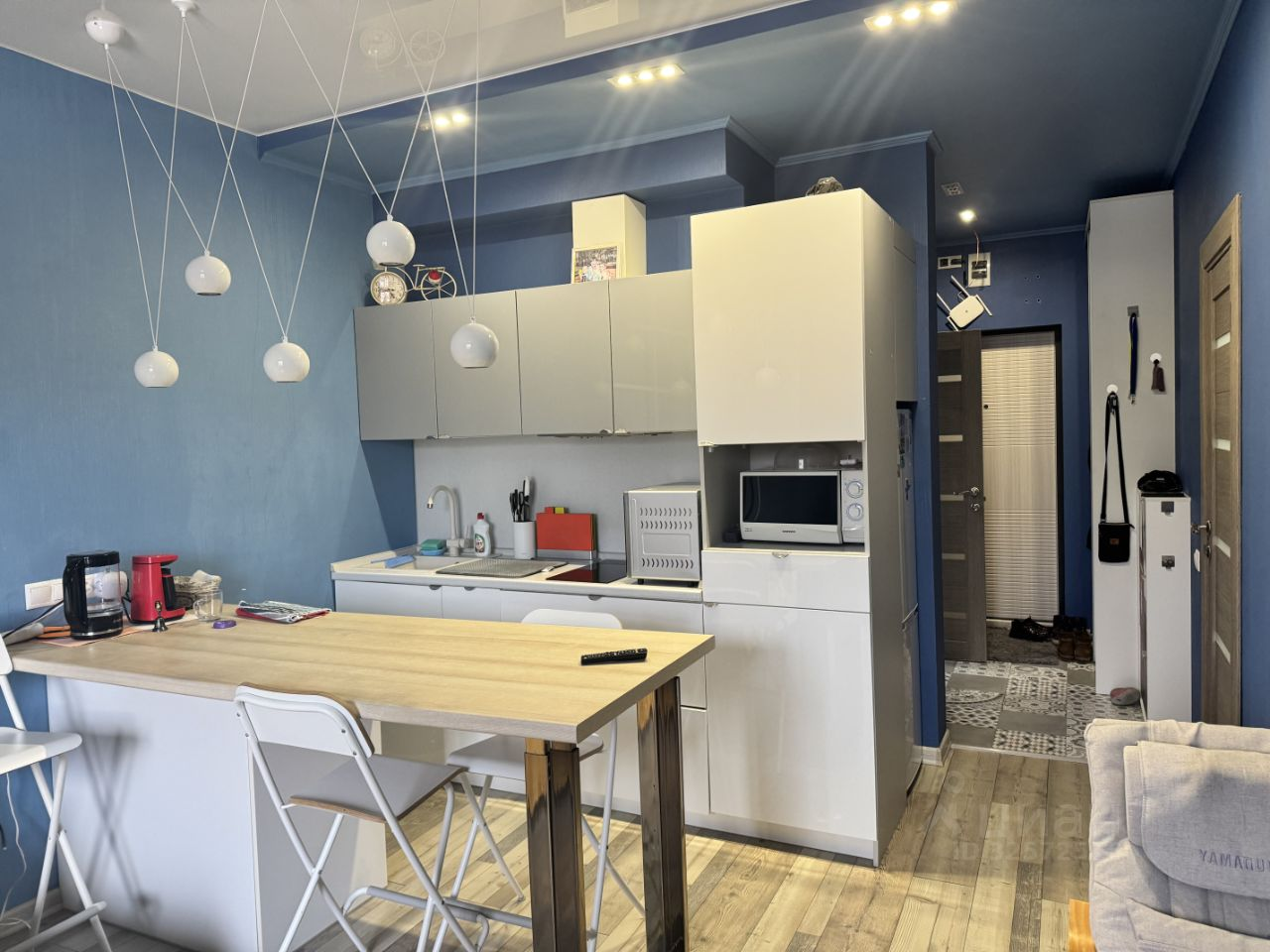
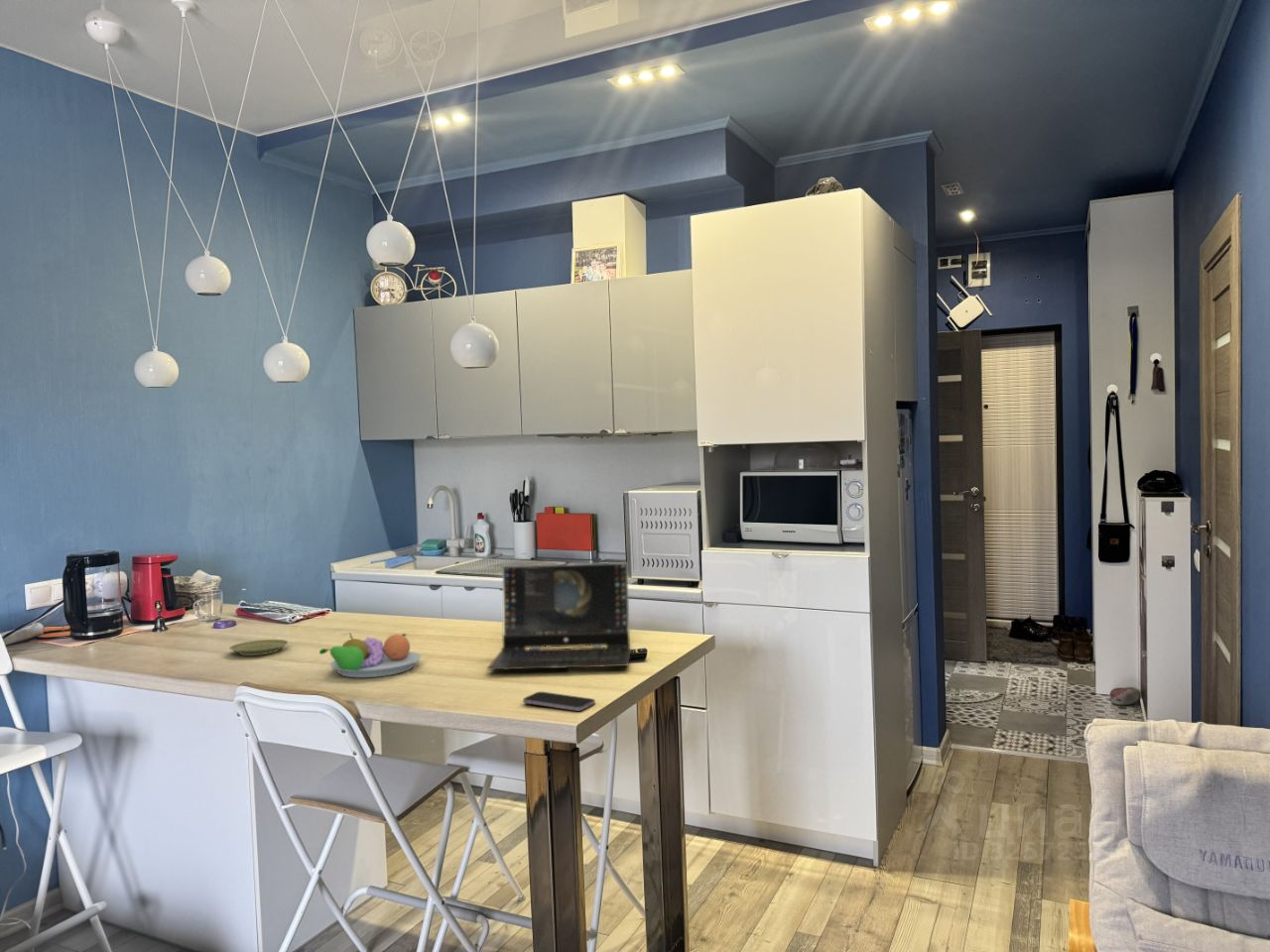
+ smartphone (559, 700)
+ fruit bowl (371, 652)
+ plate (259, 648)
+ laptop computer (561, 615)
